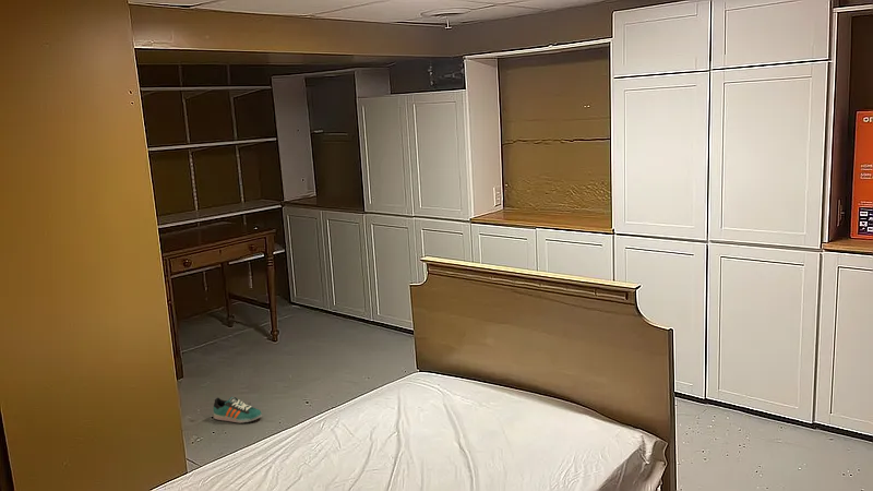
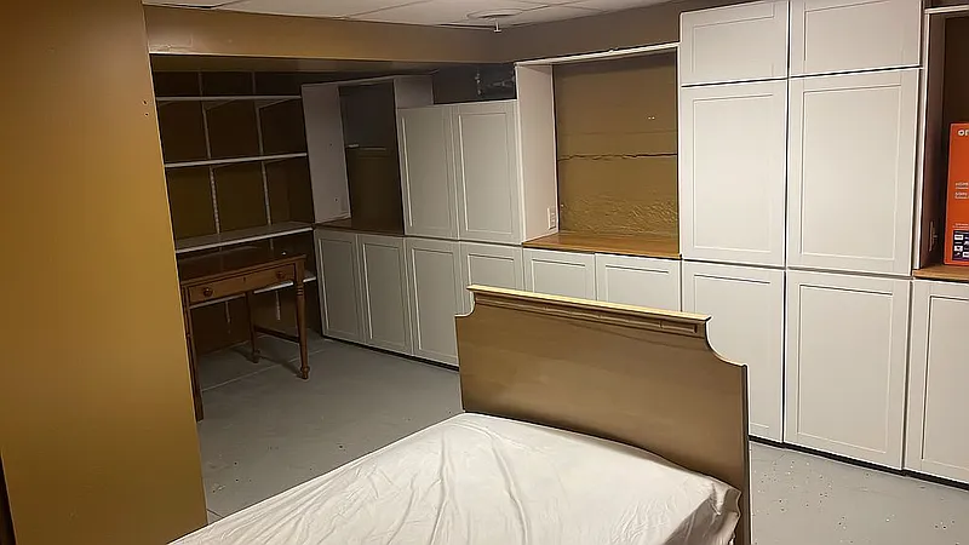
- sneaker (236, 408)
